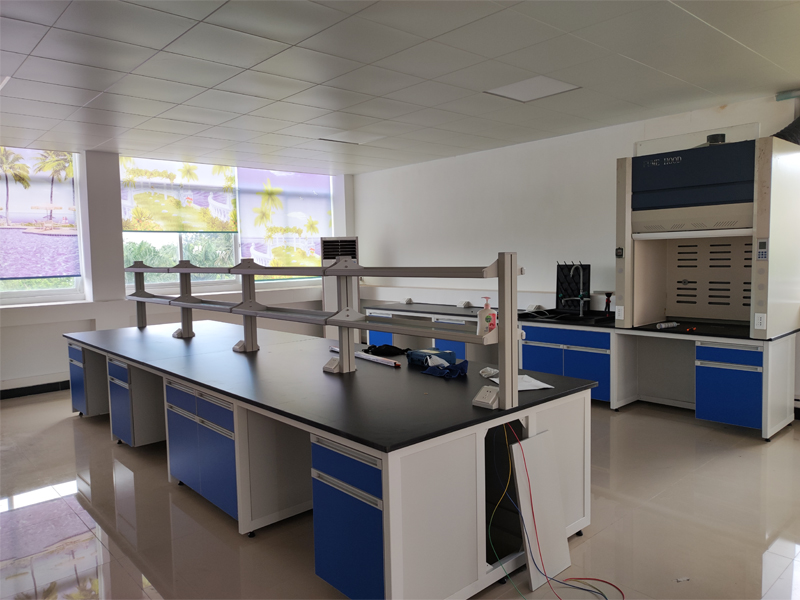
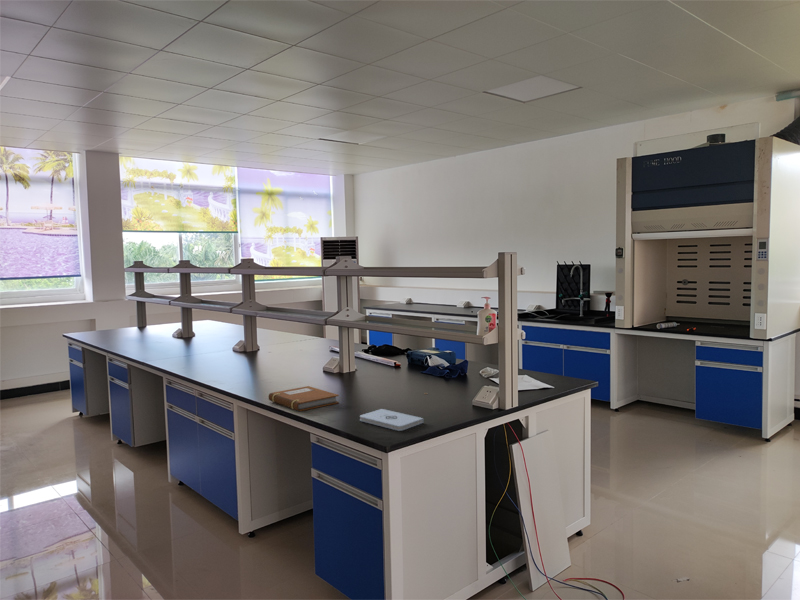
+ notepad (390, 419)
+ notebook (302, 397)
